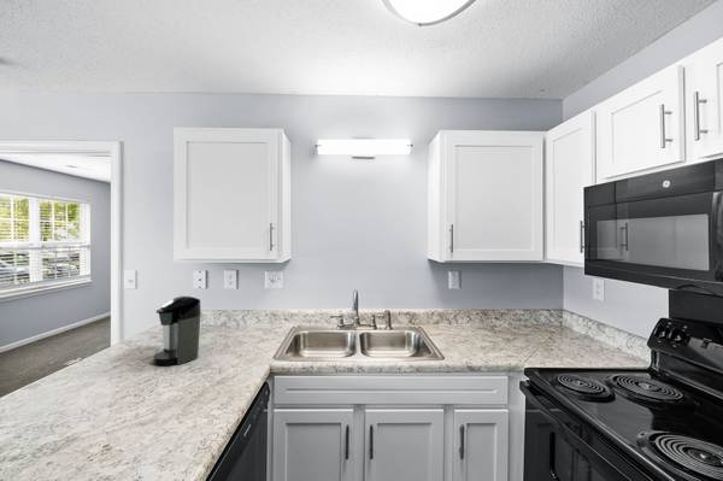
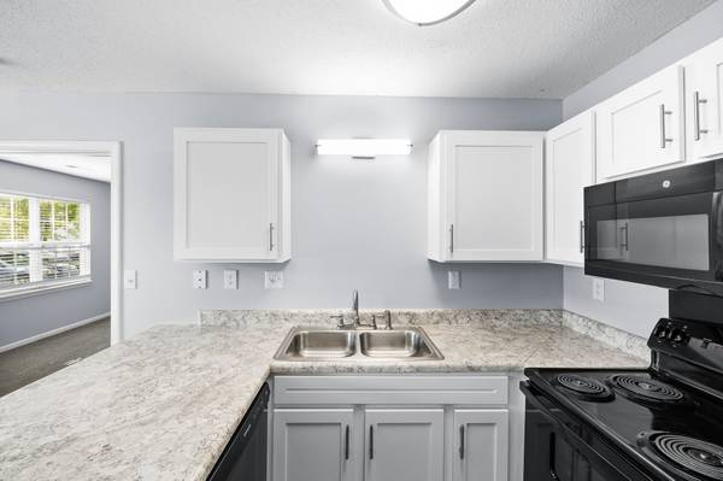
- coffee maker (175, 325)
